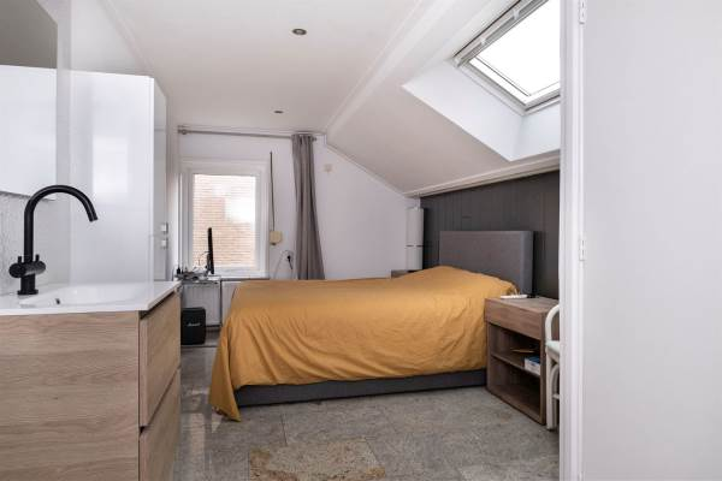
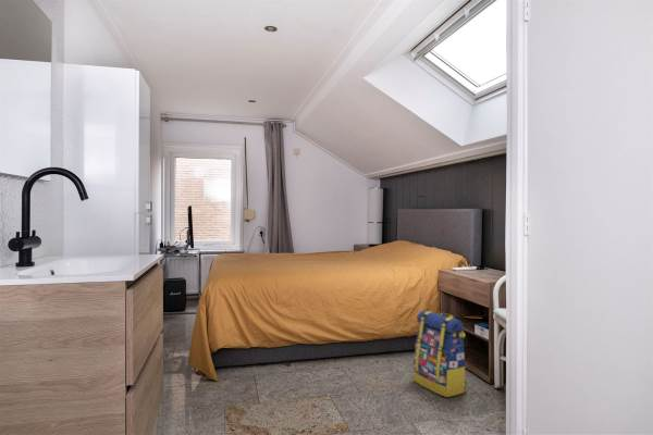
+ backpack (440, 350)
